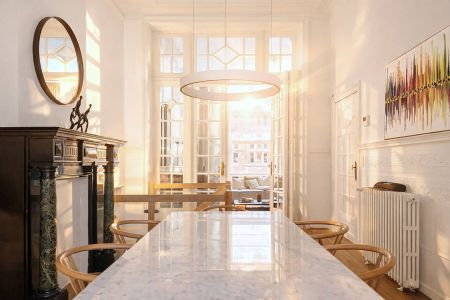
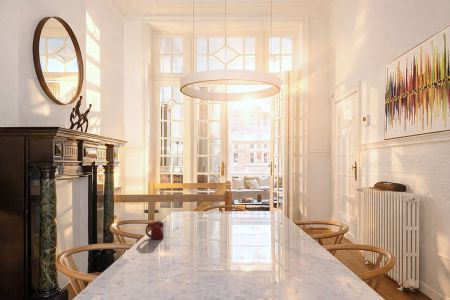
+ cup (154, 230)
